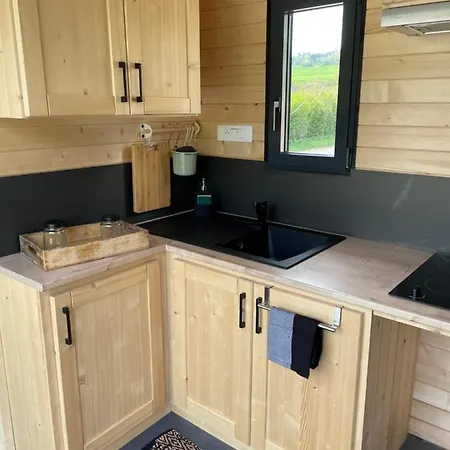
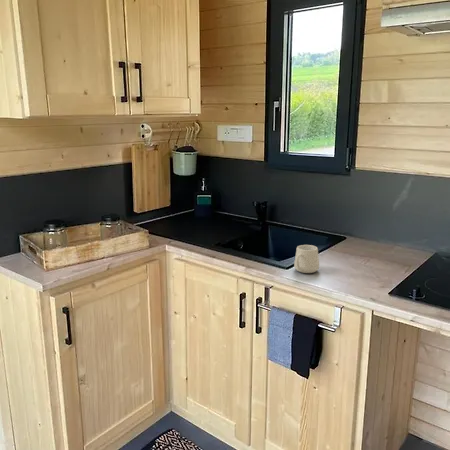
+ mug (305, 259)
